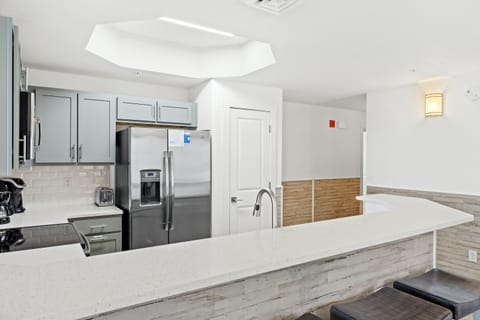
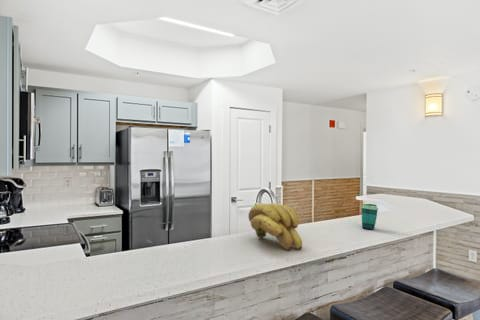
+ cup (369, 216)
+ banana bunch (274, 223)
